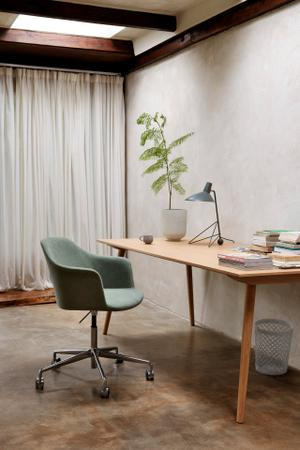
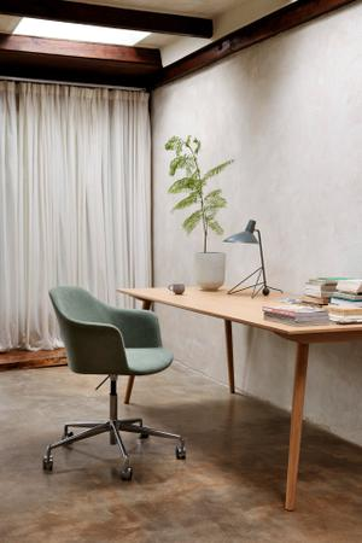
- wastebasket (272, 347)
